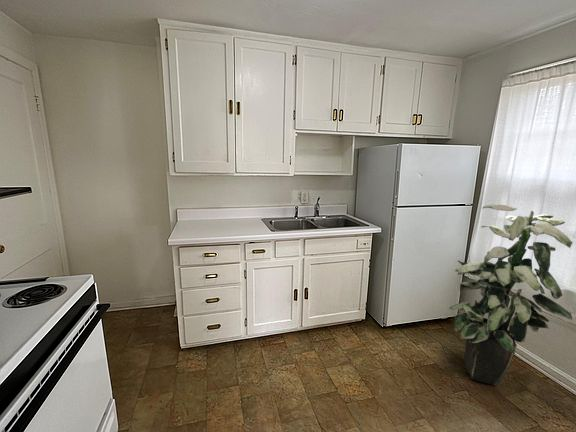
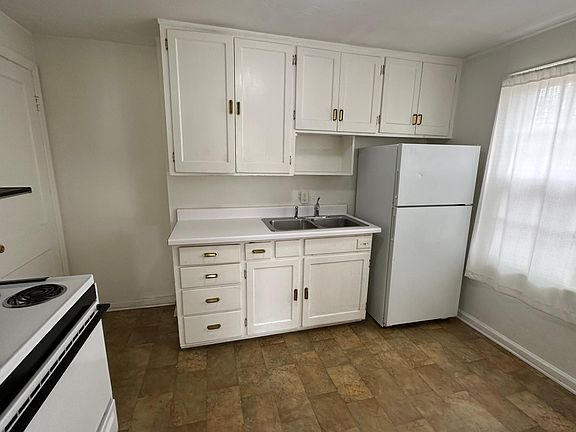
- indoor plant (499, 294)
